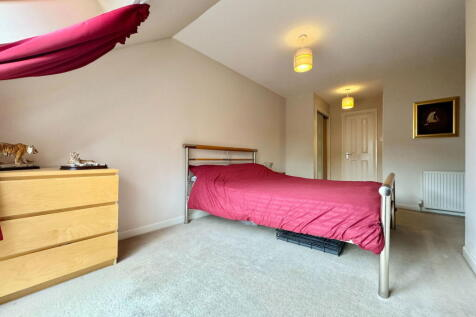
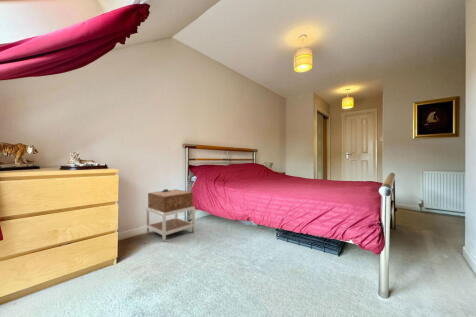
+ nightstand (170, 211)
